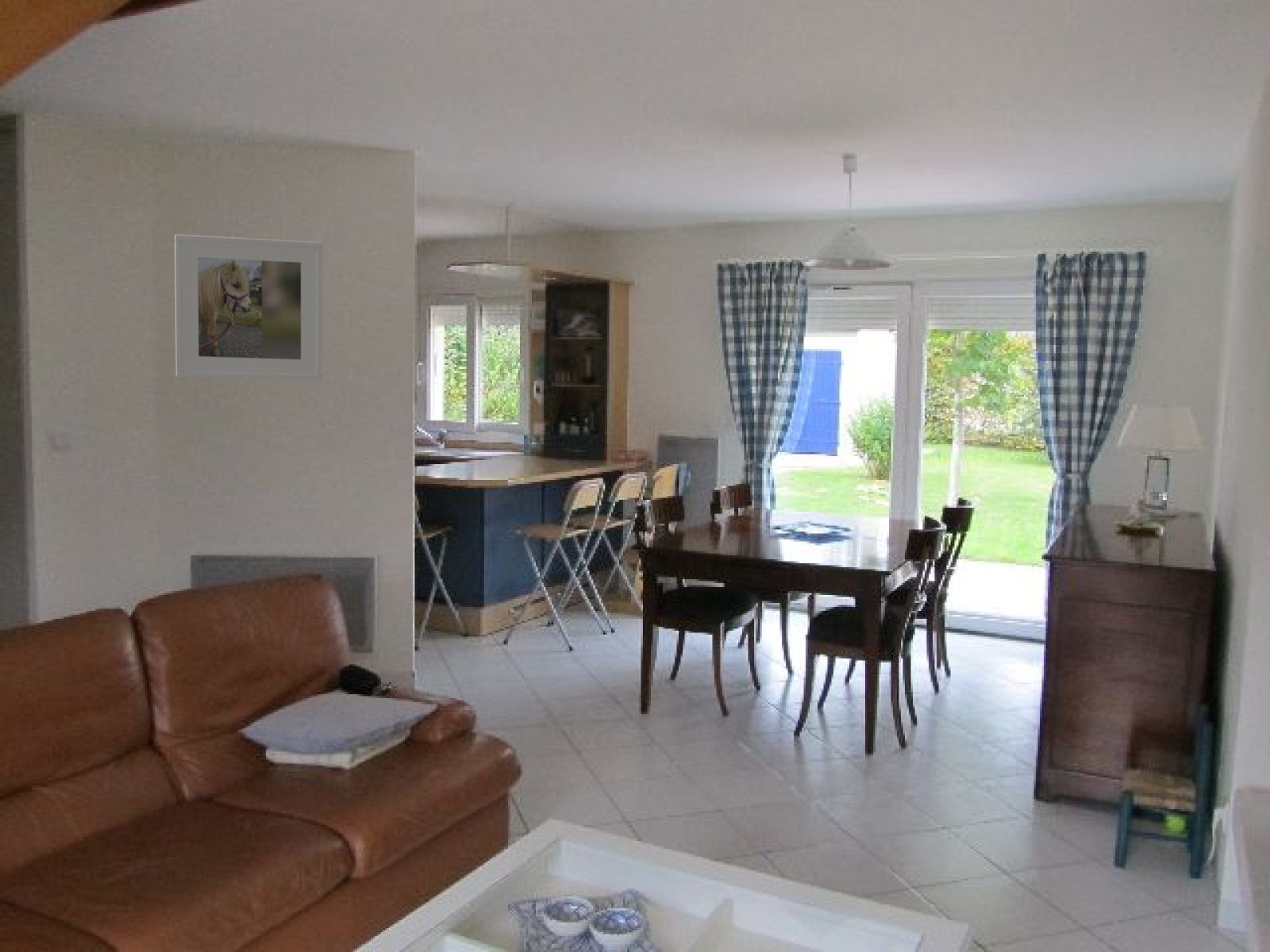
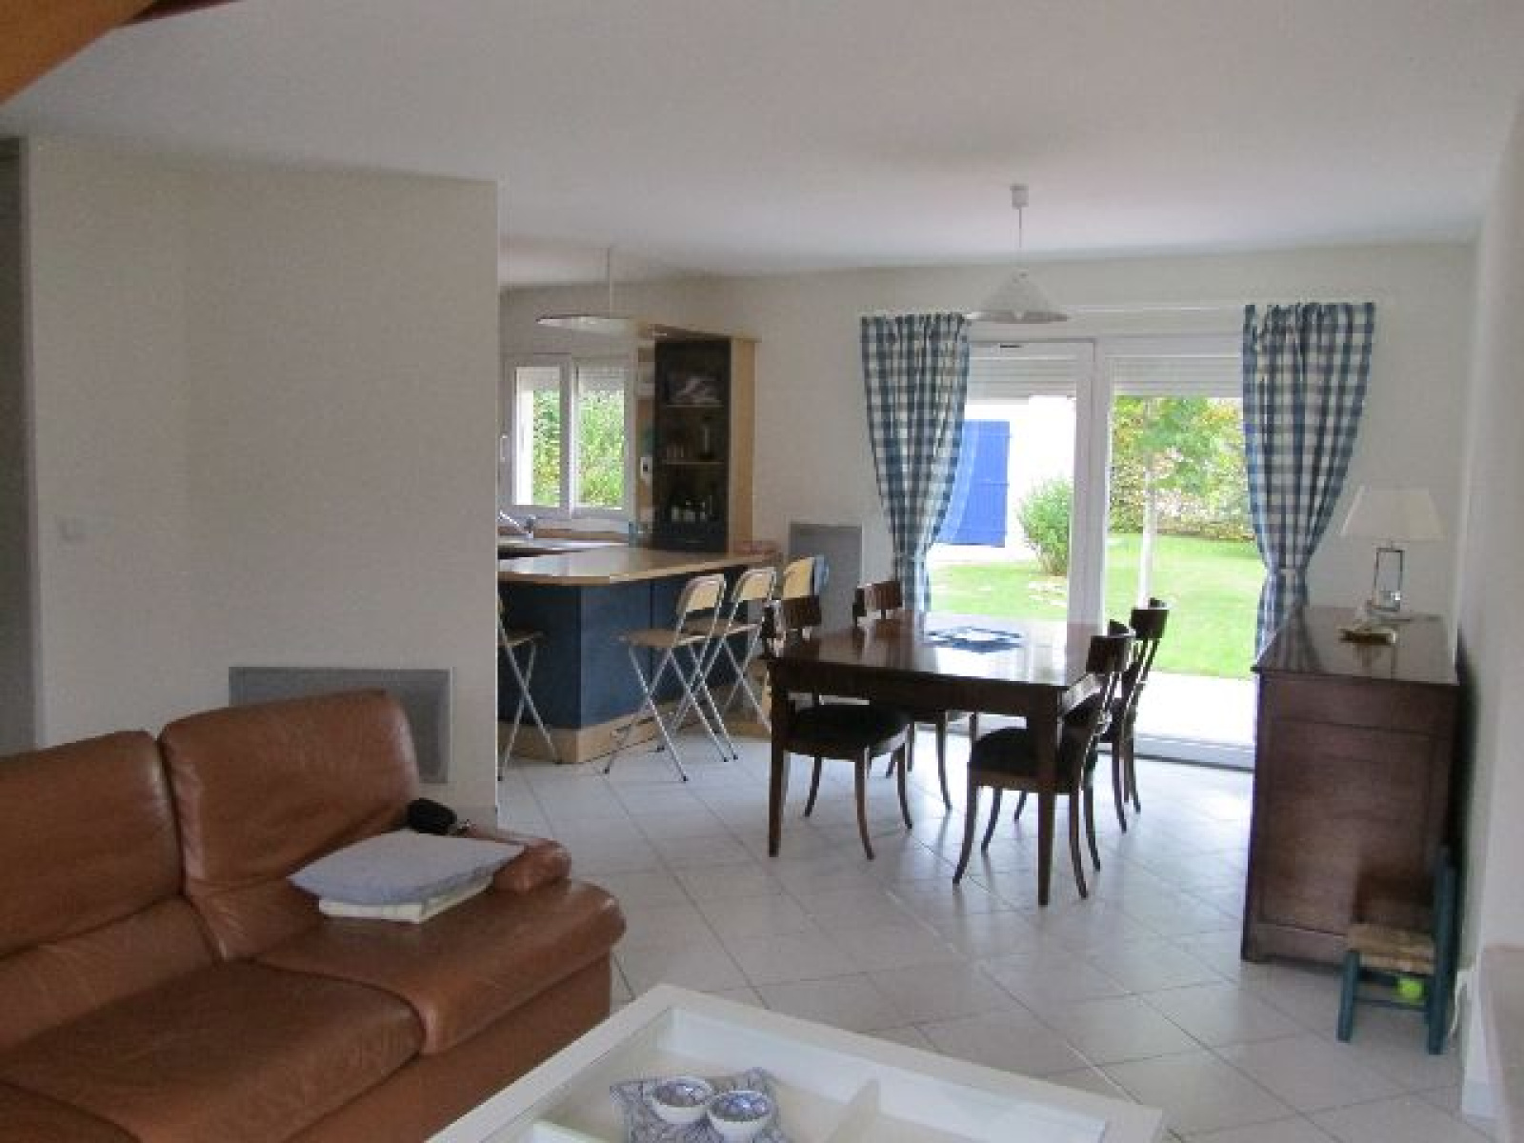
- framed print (250, 309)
